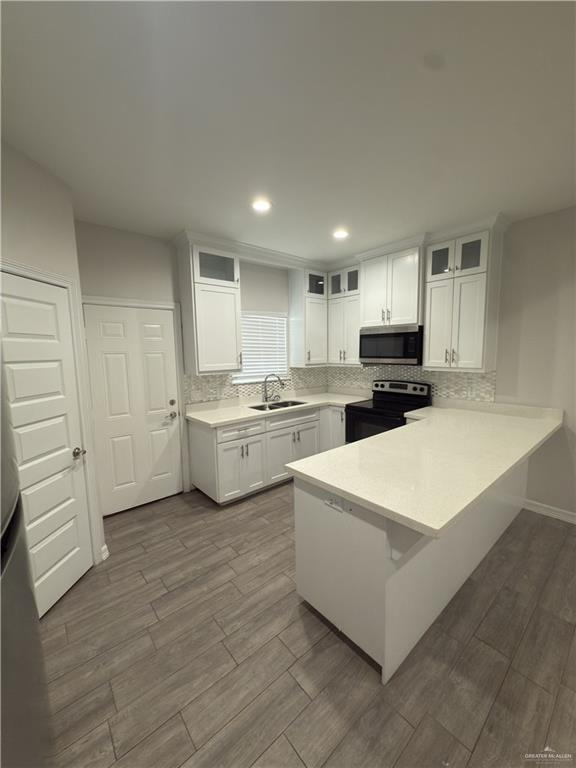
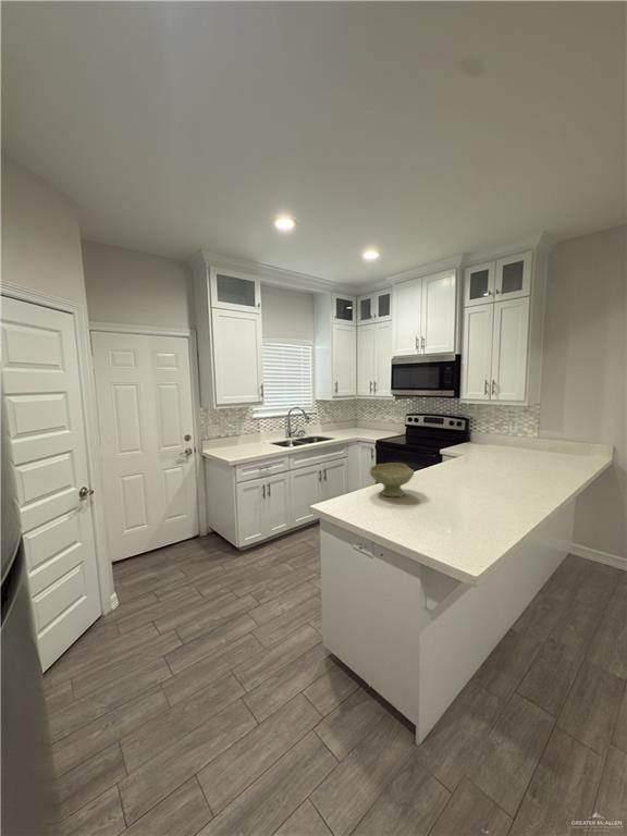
+ bowl (391, 480)
